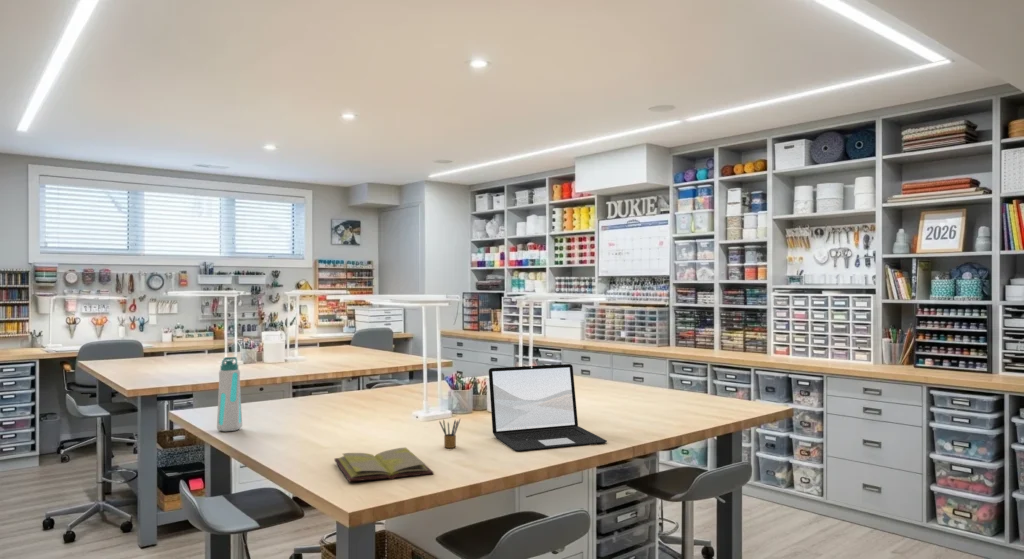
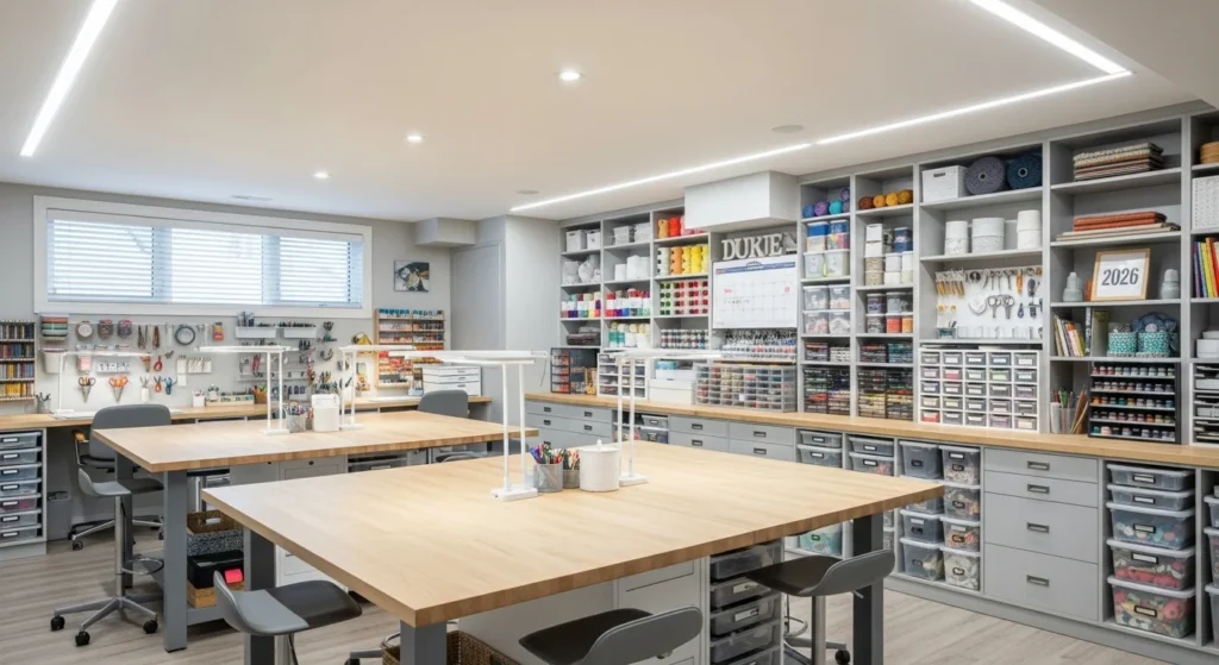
- water bottle (229, 393)
- pencil box (449, 432)
- diary (382, 463)
- laptop (546, 404)
